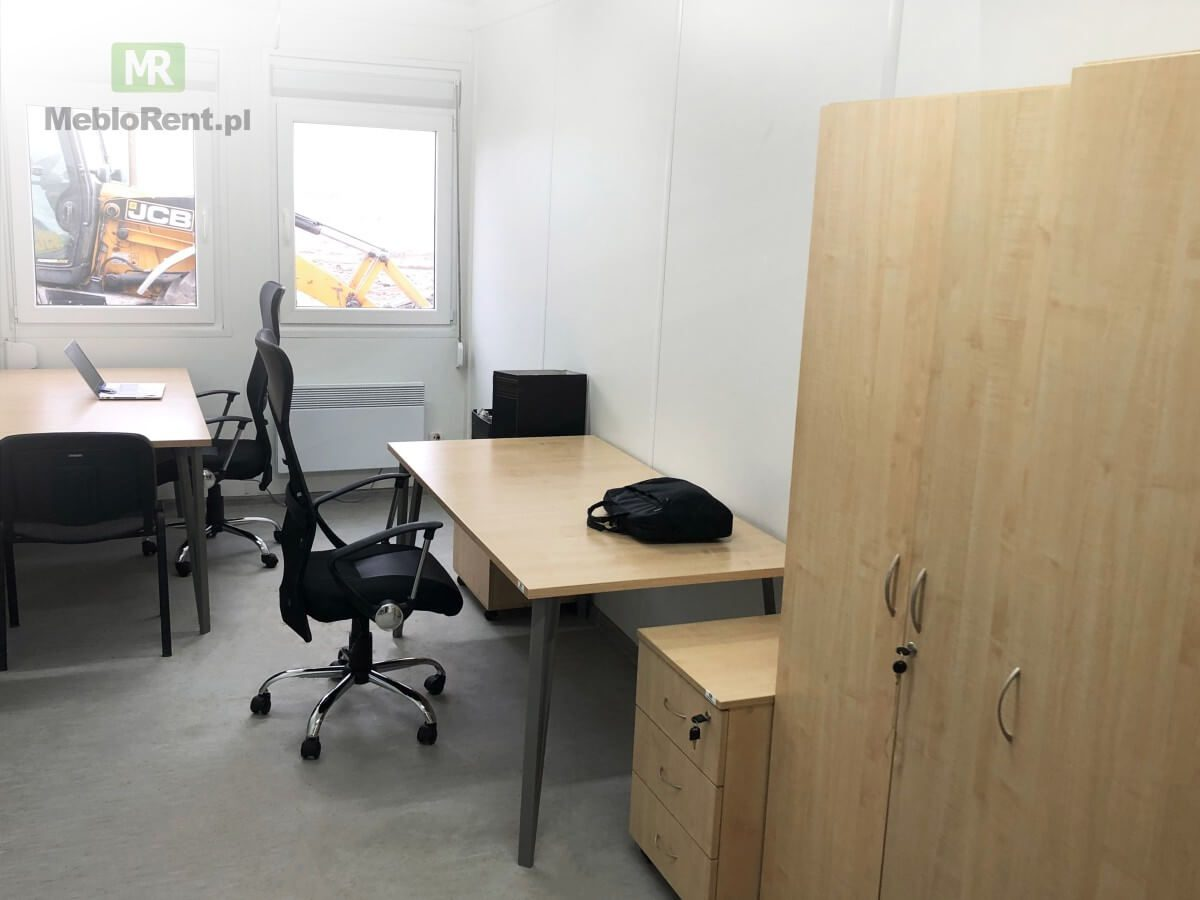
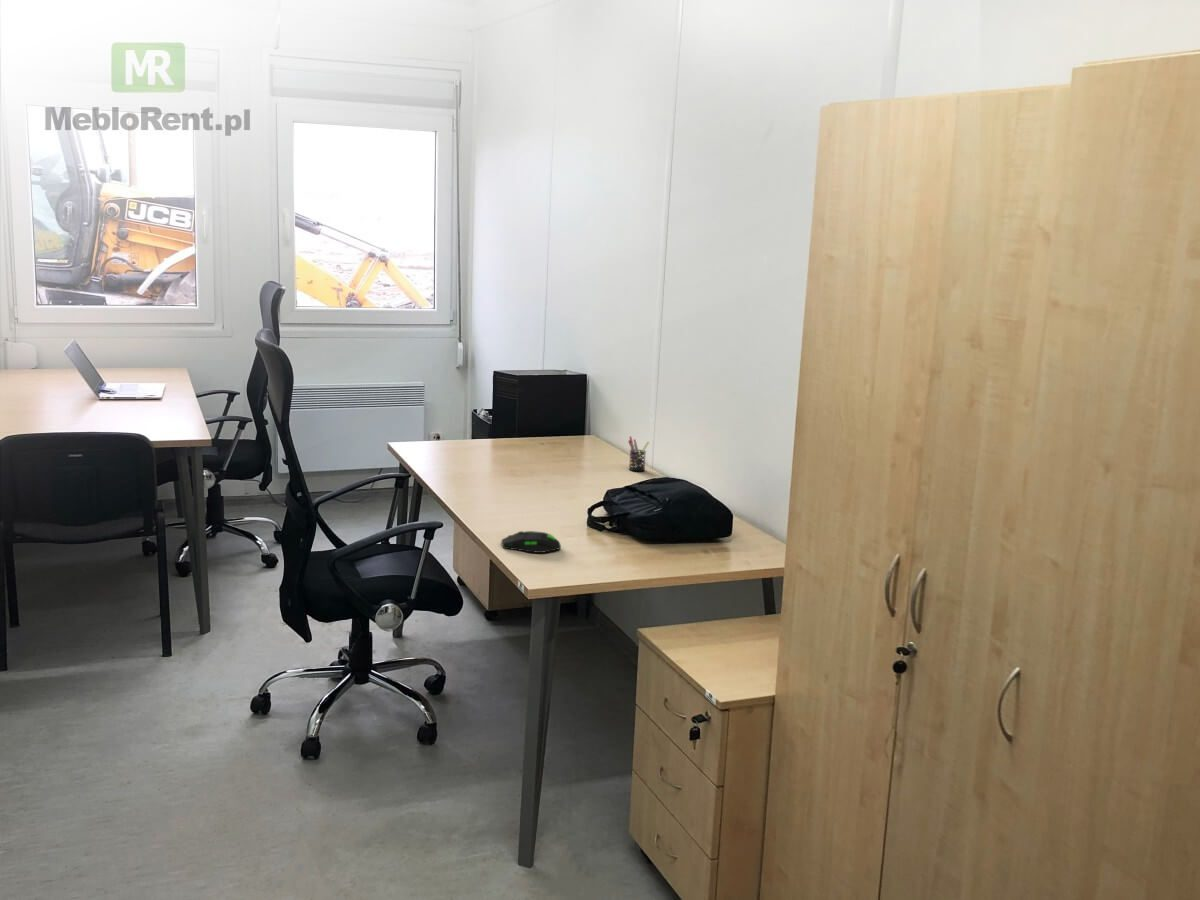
+ pen holder (636, 453)
+ computer mouse (530, 539)
